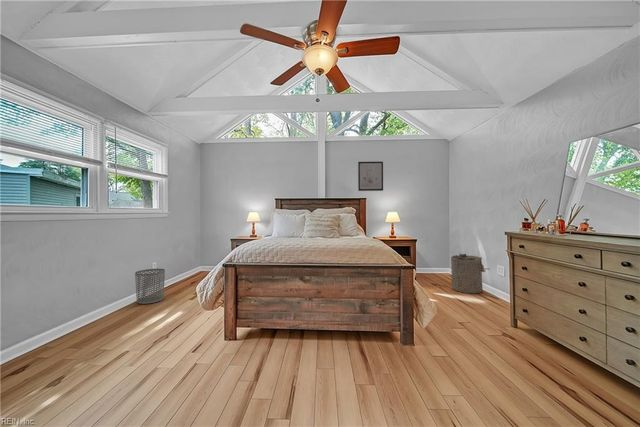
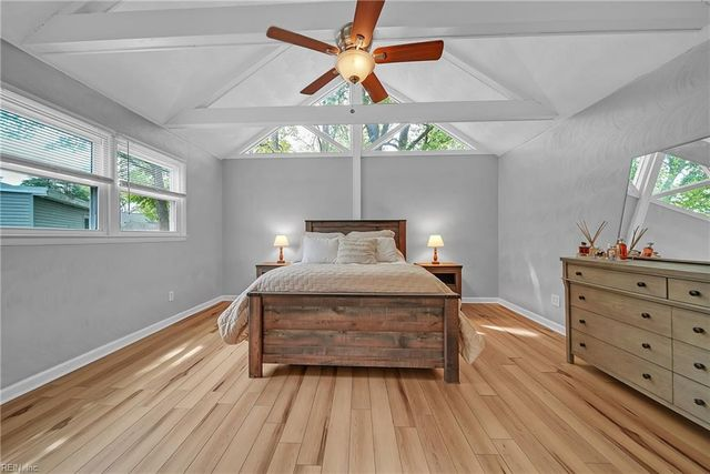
- laundry hamper (466, 271)
- waste bin (150, 285)
- wall art (370, 176)
